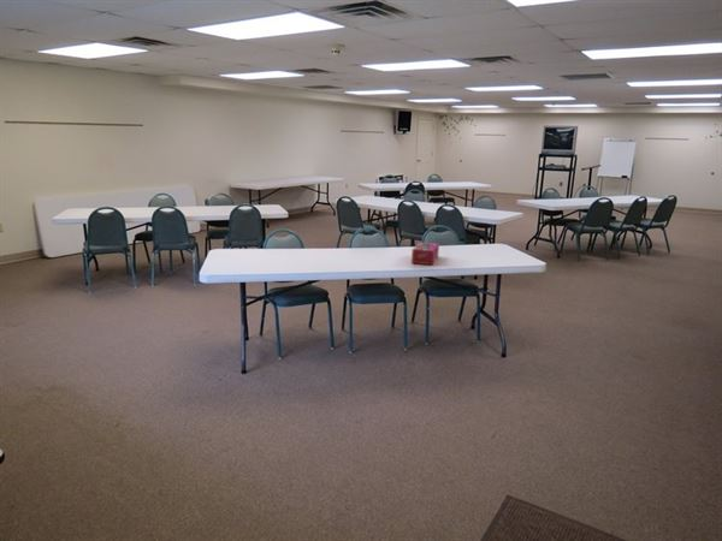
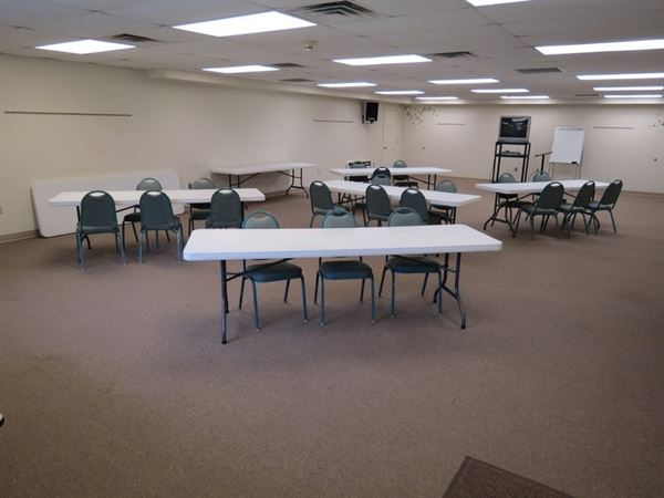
- tissue box (425, 252)
